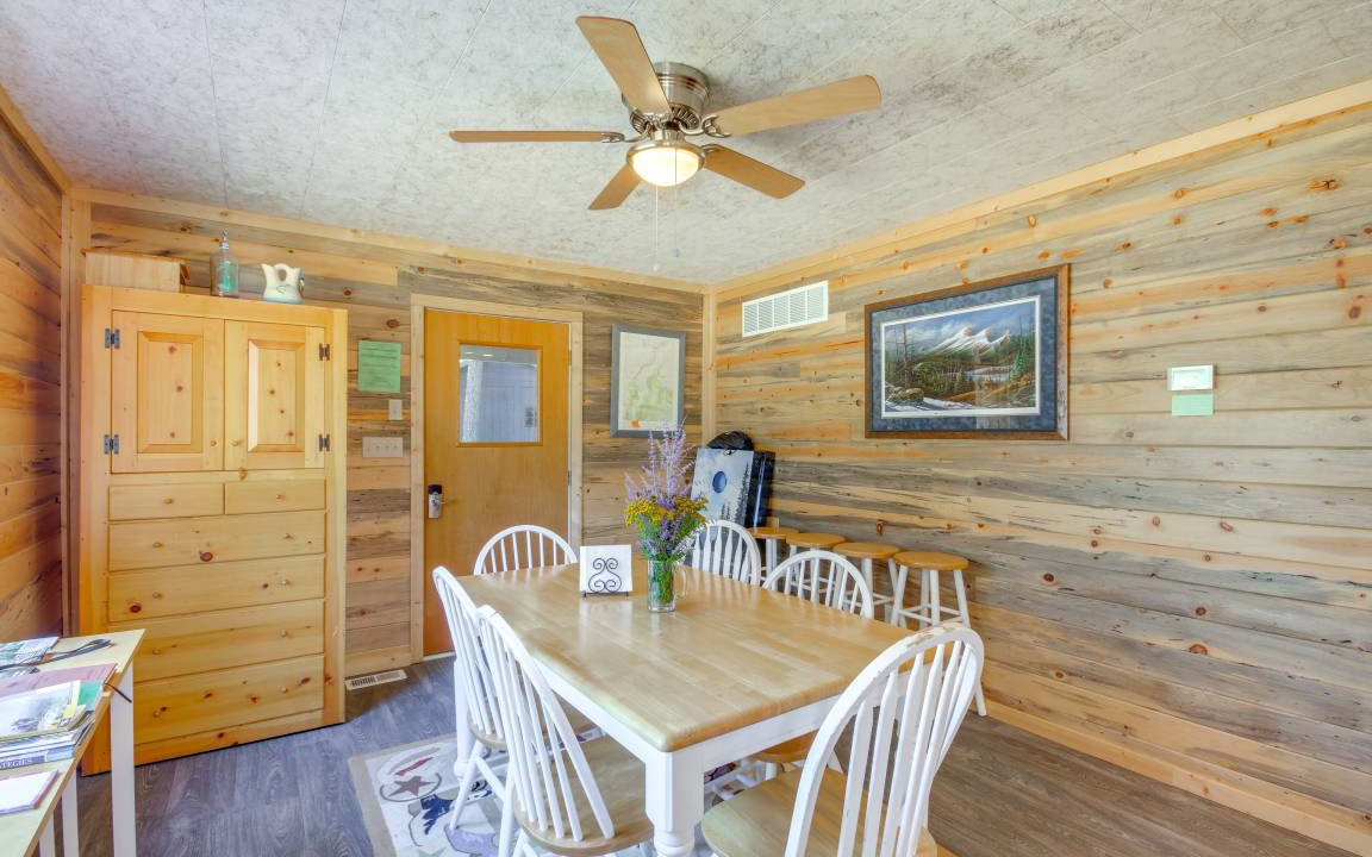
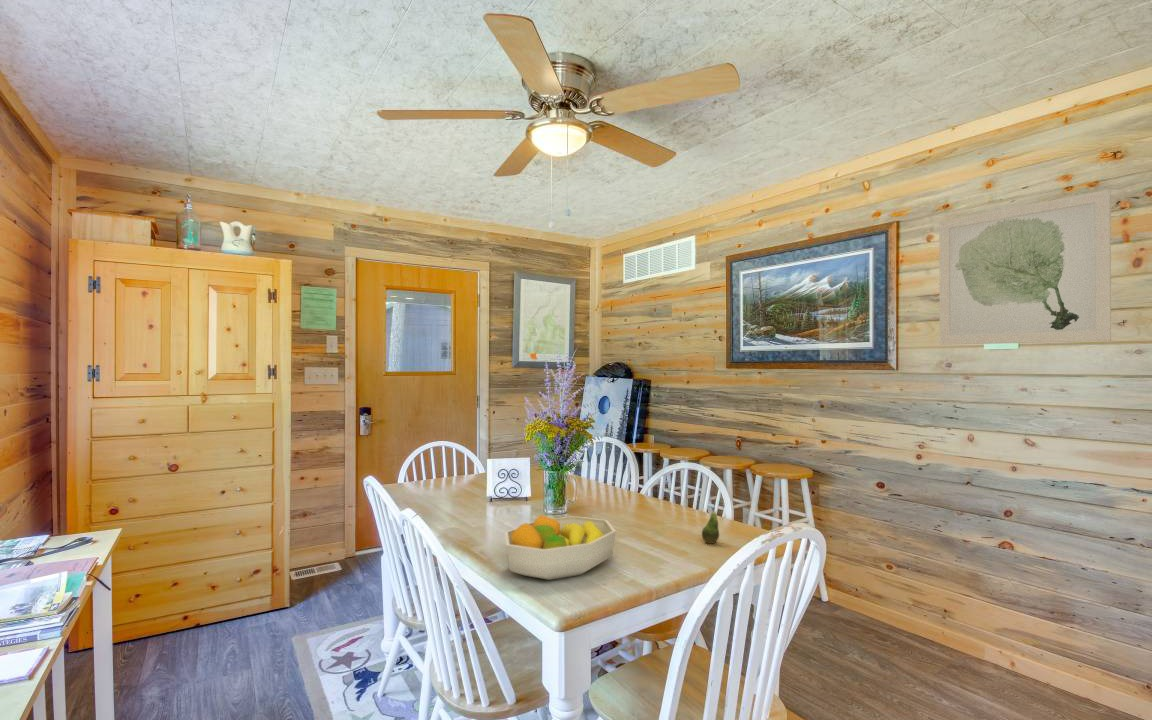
+ wall art (1016, 275)
+ fruit bowl (560, 540)
+ fruit (710, 523)
